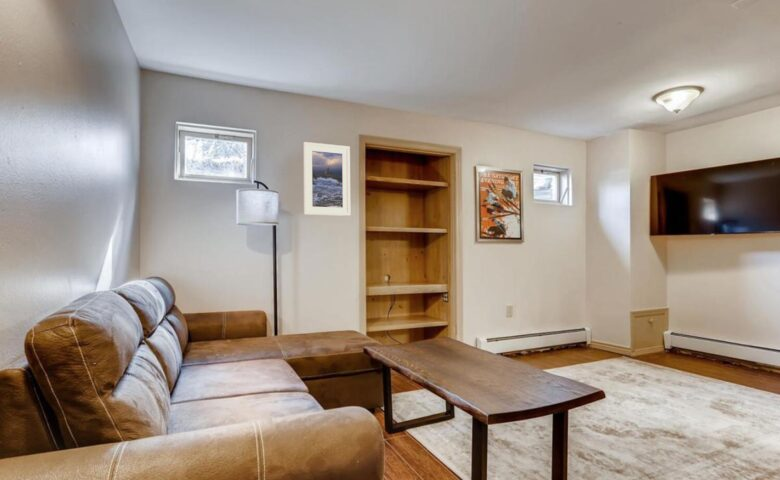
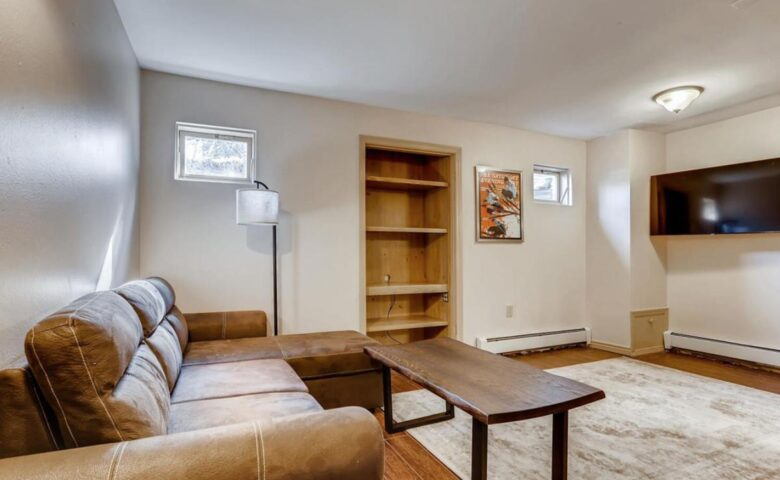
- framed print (327, 179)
